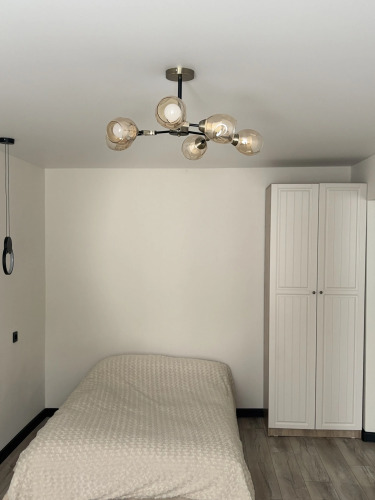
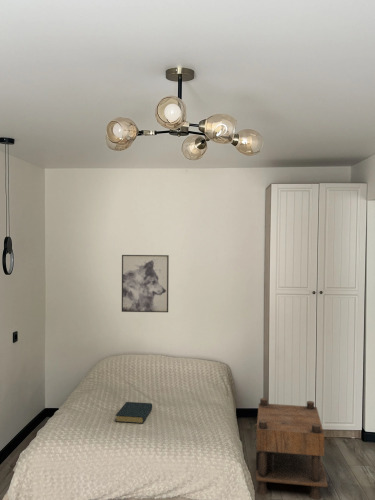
+ wall art (145, 283)
+ nightstand (288, 444)
+ hardback book (134, 412)
